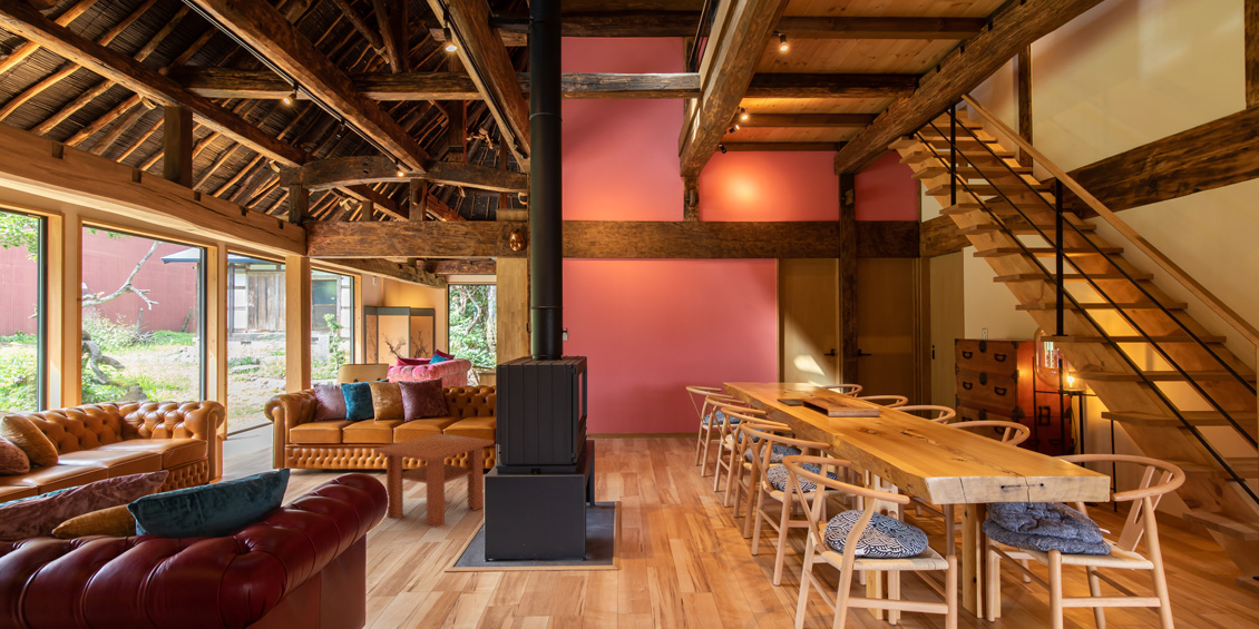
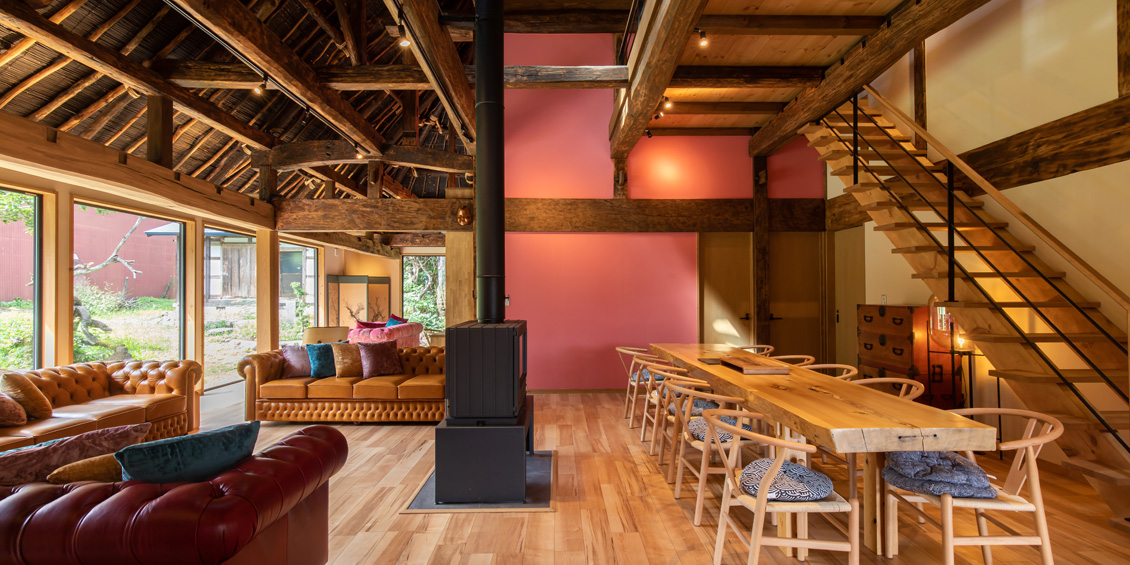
- coffee table (436, 478)
